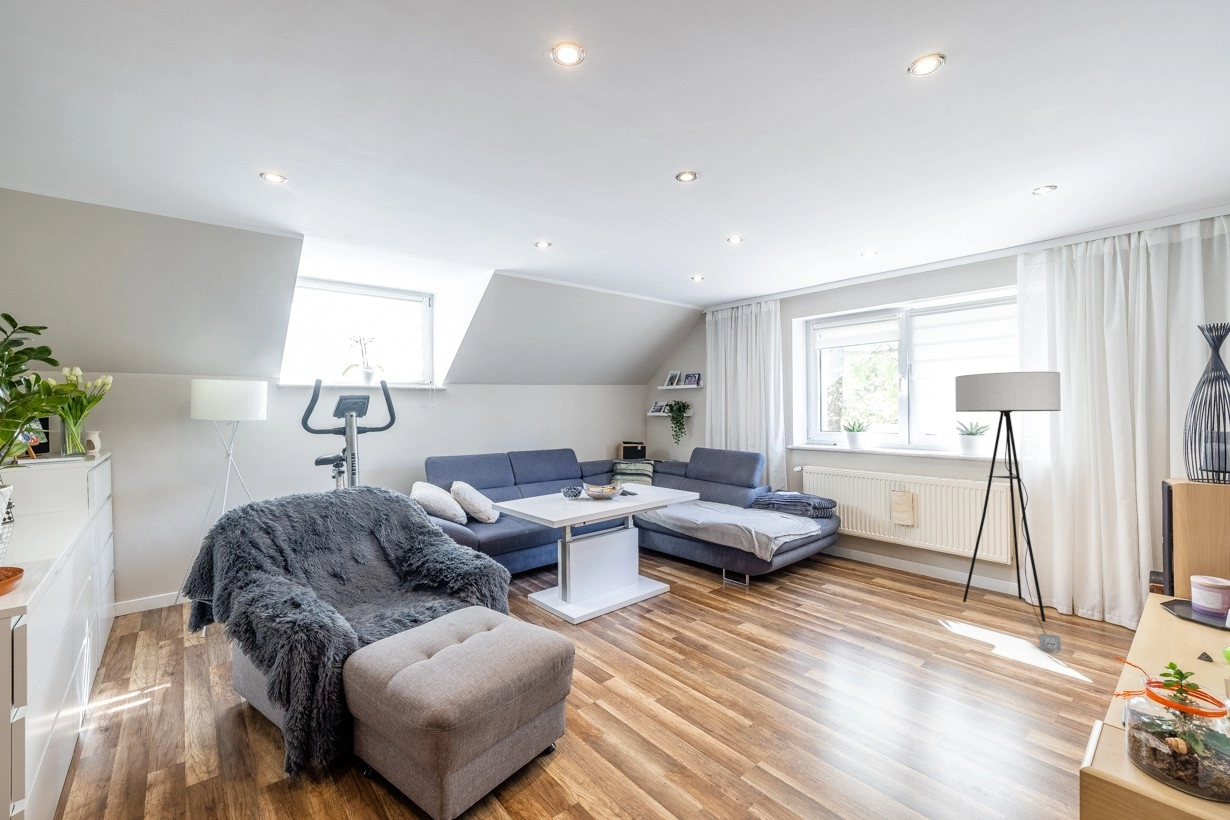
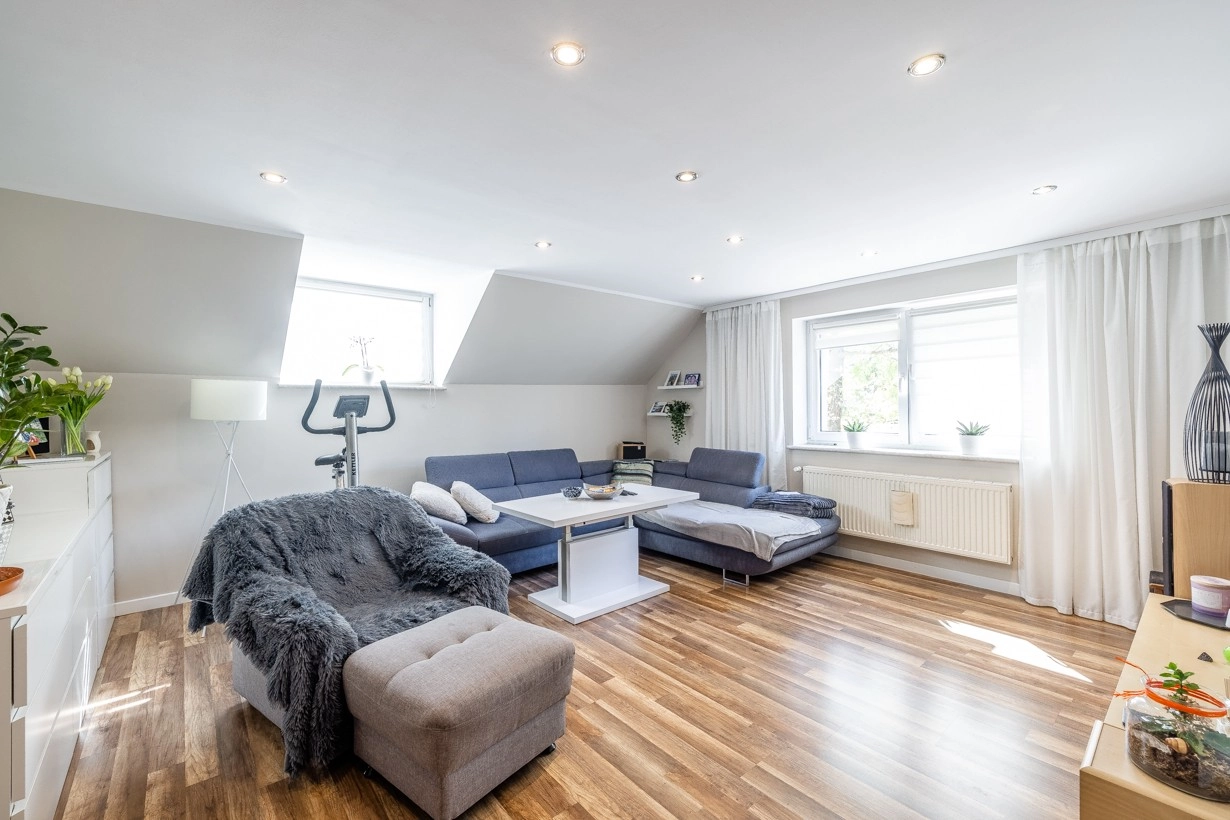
- floor lamp (1011, 496)
